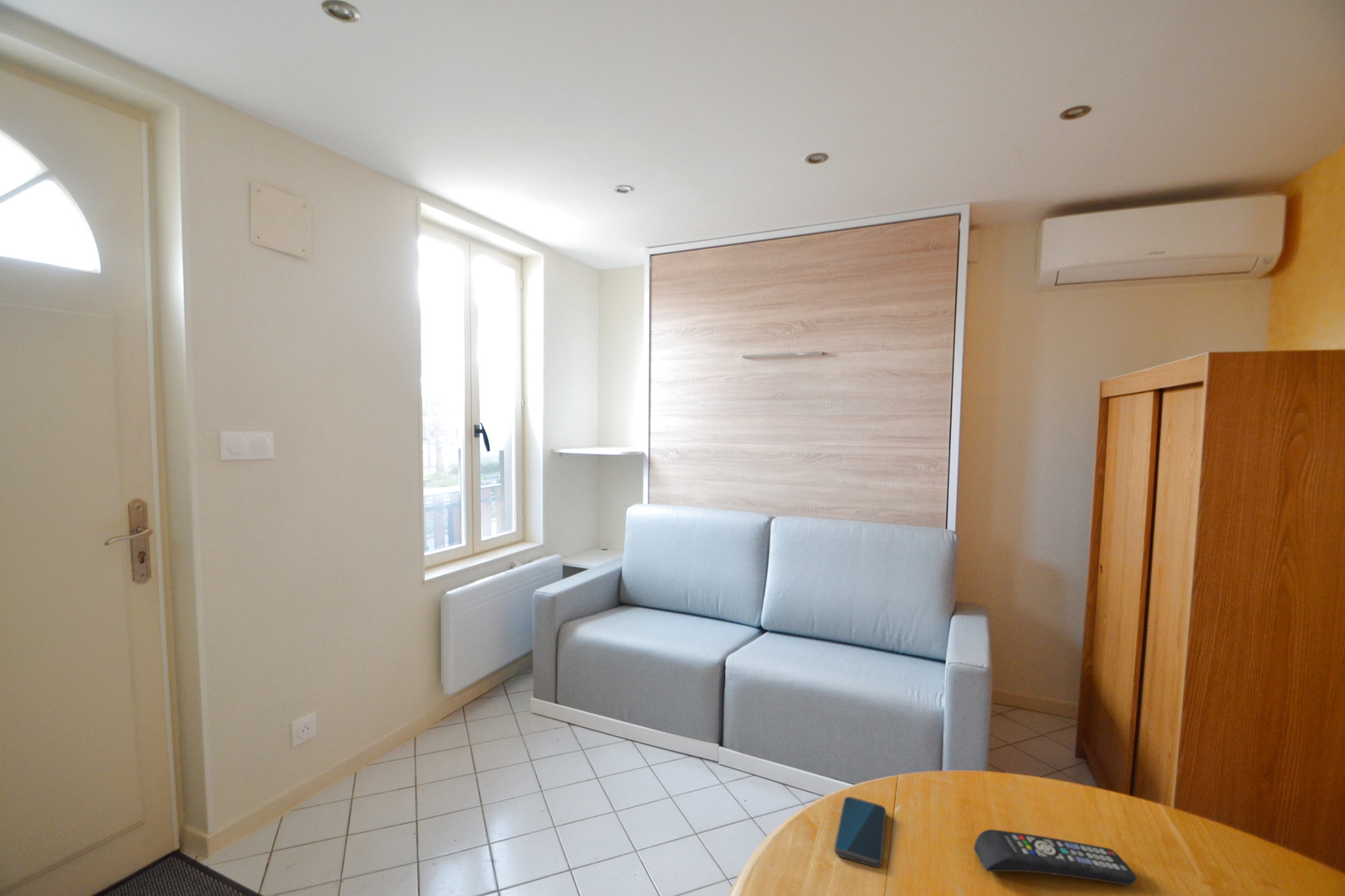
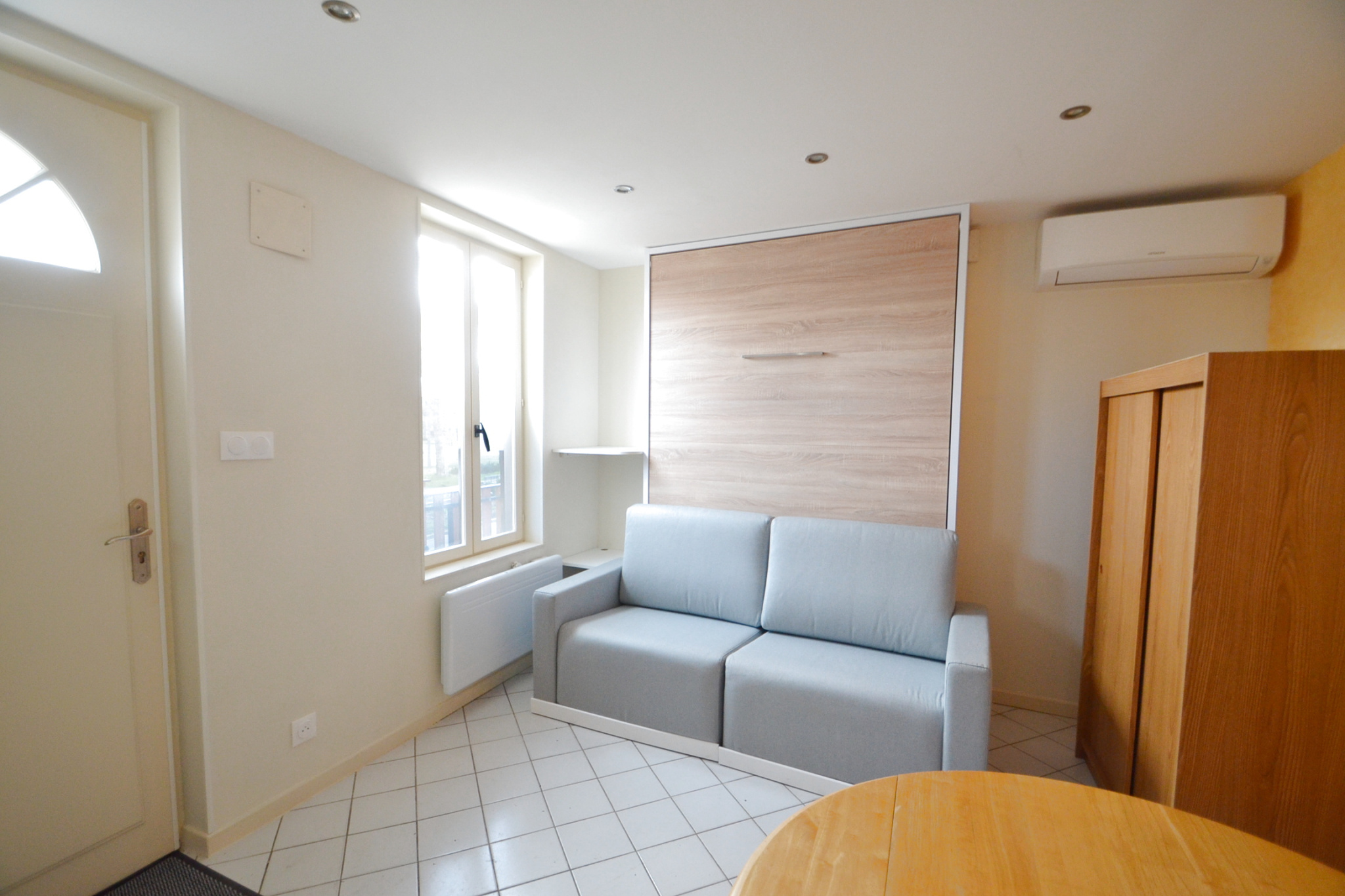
- remote control (1051, 857)
- smartphone (861, 829)
